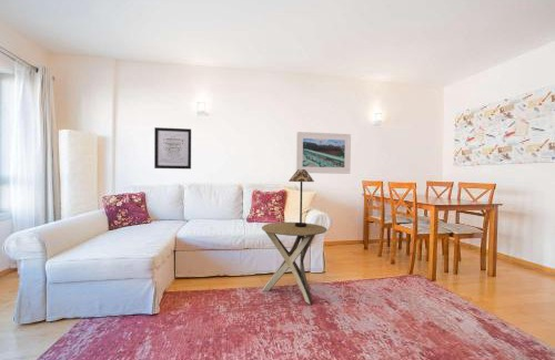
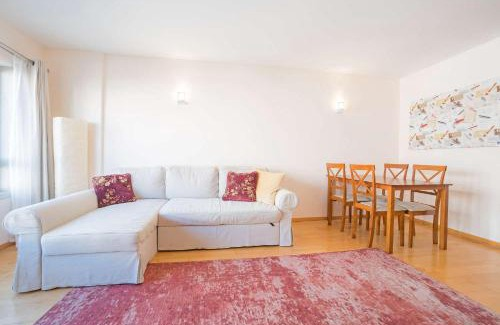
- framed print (323, 153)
- wall art (172, 148)
- side table (293, 258)
- table lamp (301, 197)
